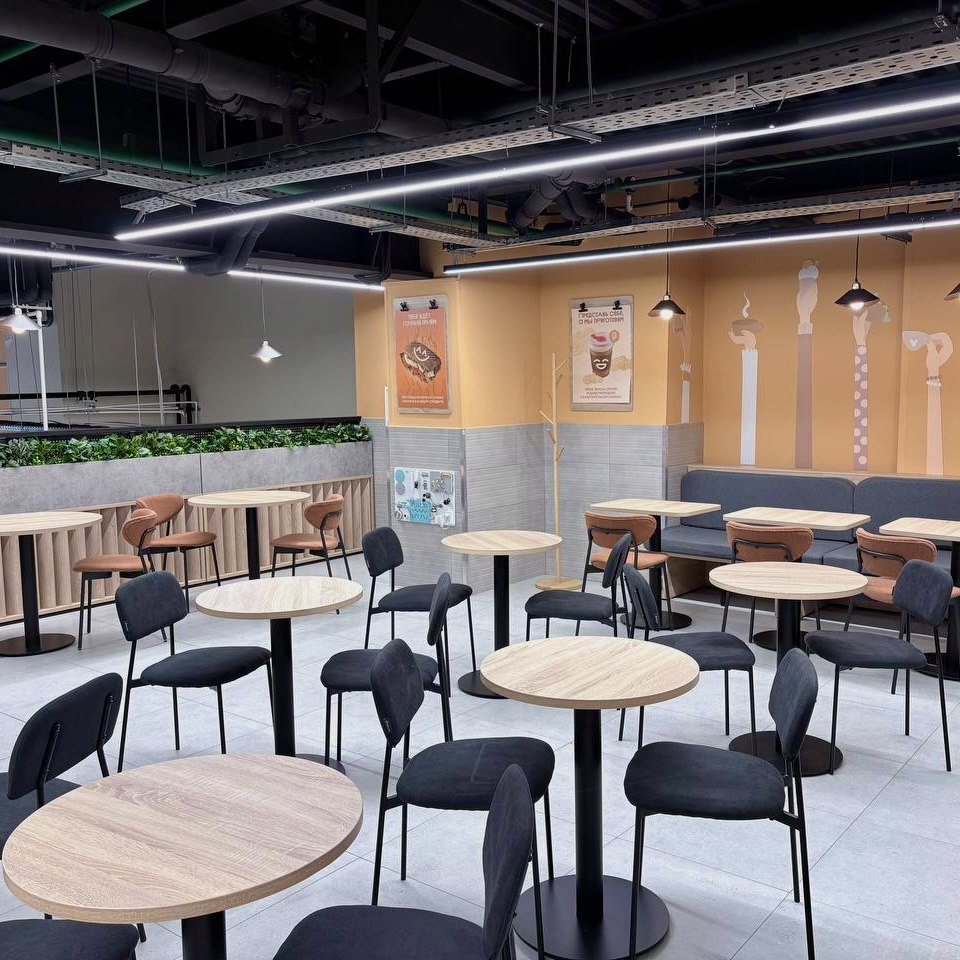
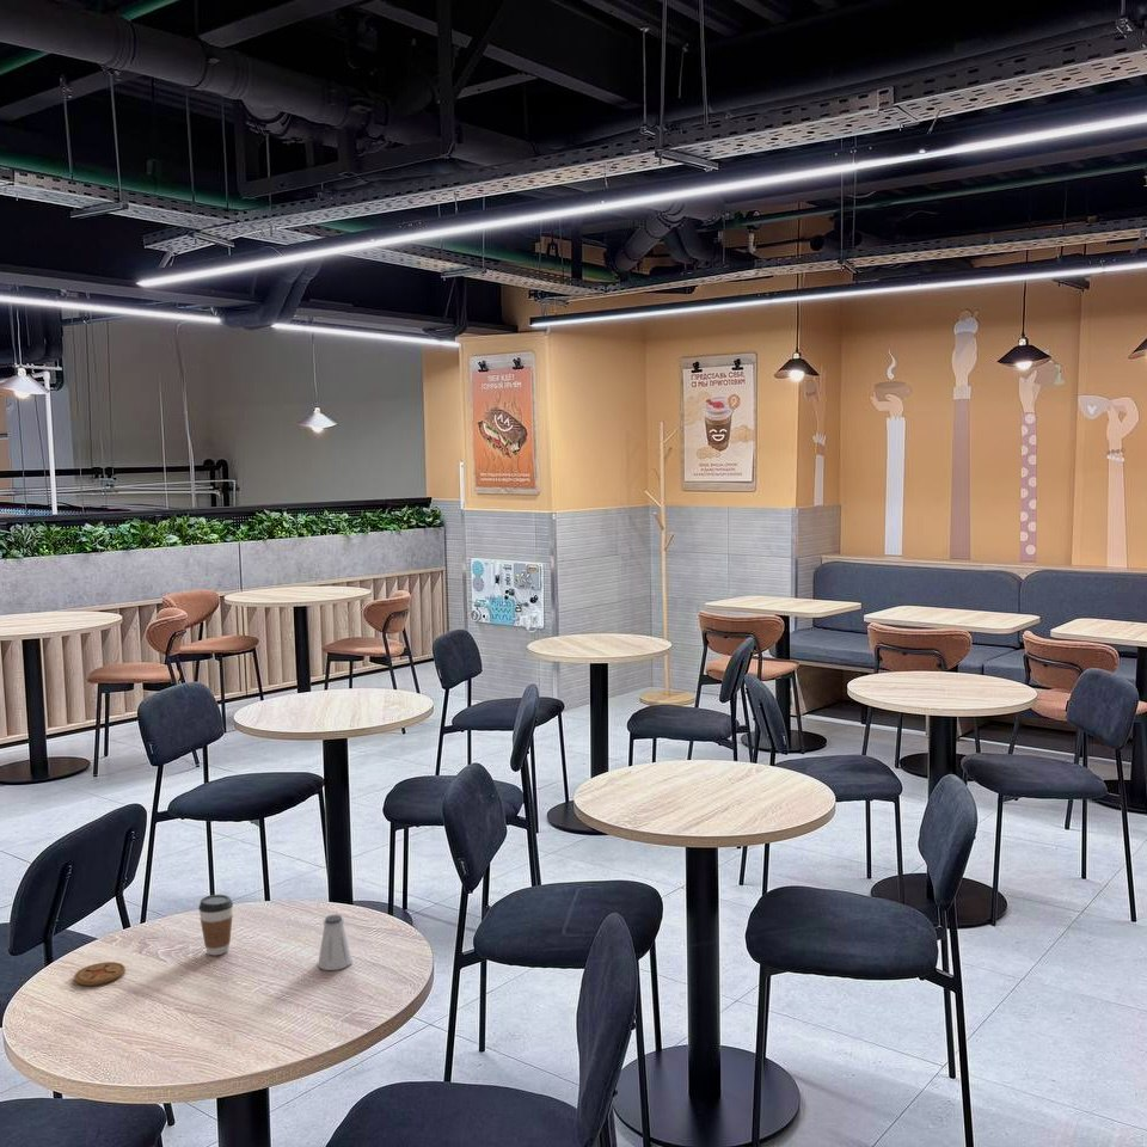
+ coaster (99, 973)
+ coffee cup (216, 925)
+ saltshaker (333, 940)
